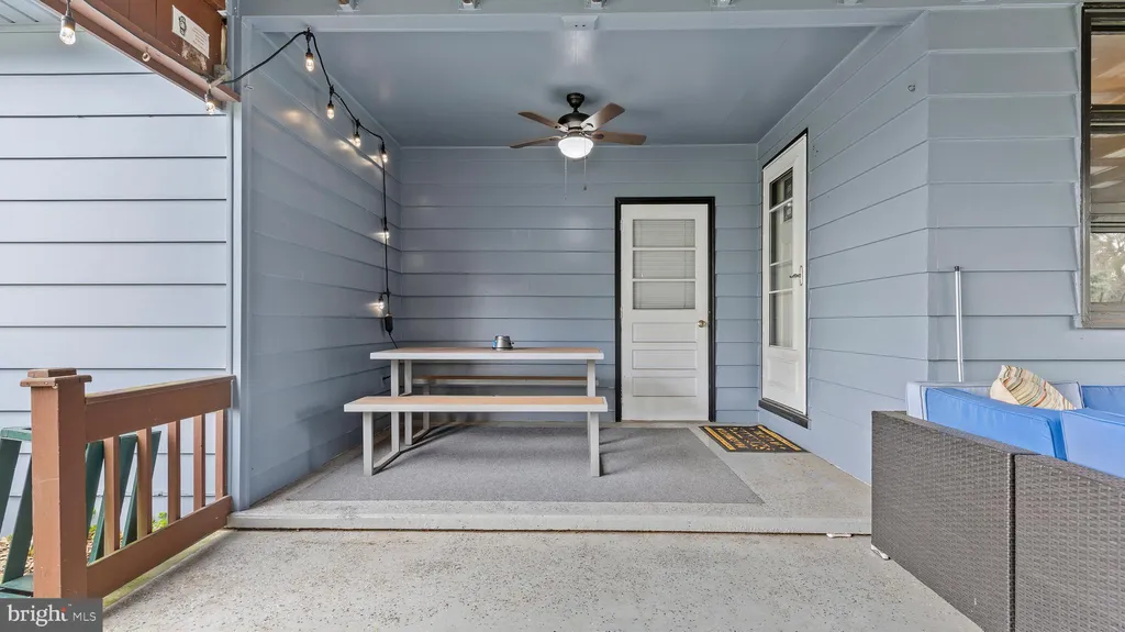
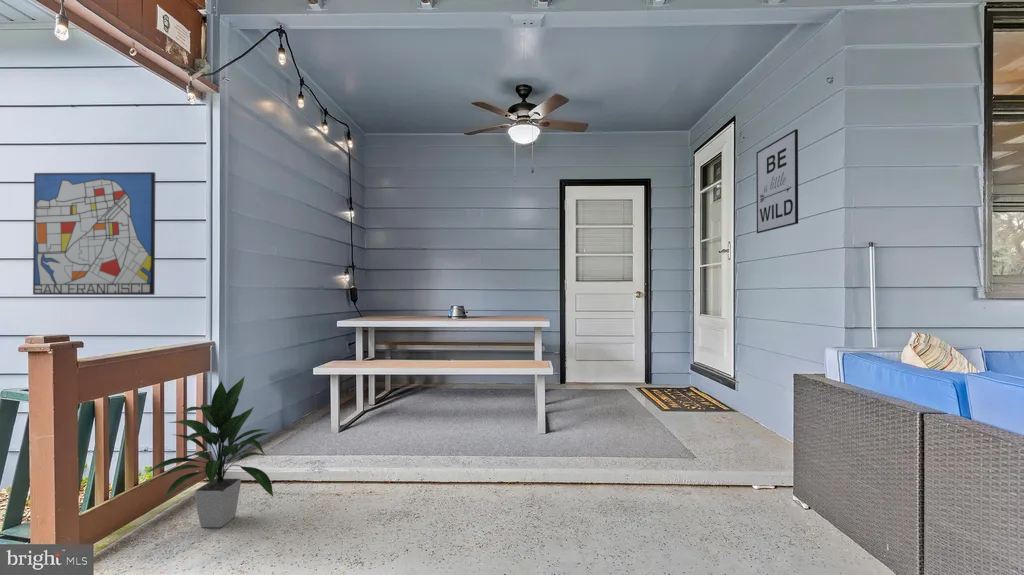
+ indoor plant (221, 453)
+ wall art (94, 233)
+ wall art (775, 185)
